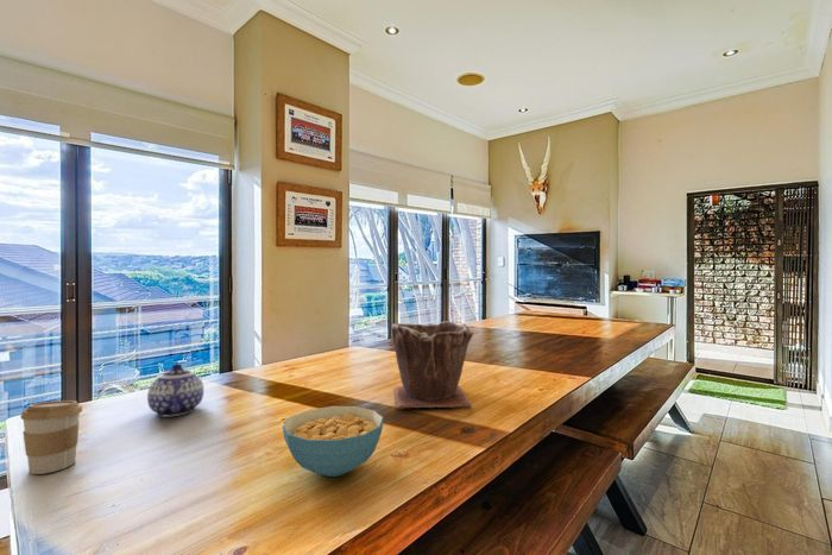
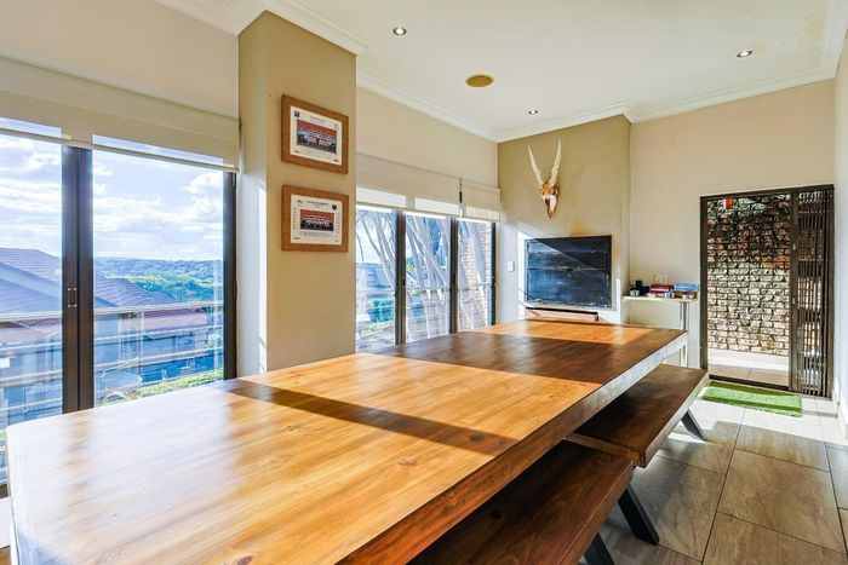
- cereal bowl (334, 444)
- teapot (176, 387)
- coffee cup (52, 433)
- plant pot (430, 360)
